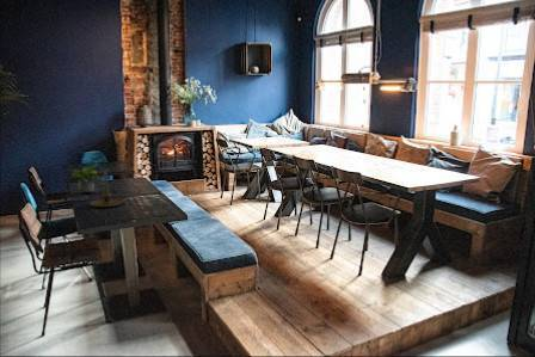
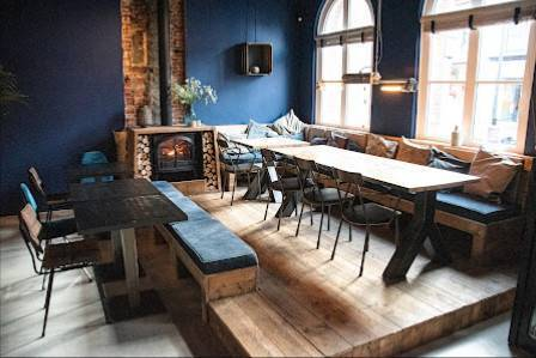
- potted plant (86, 179)
- candle holder (105, 186)
